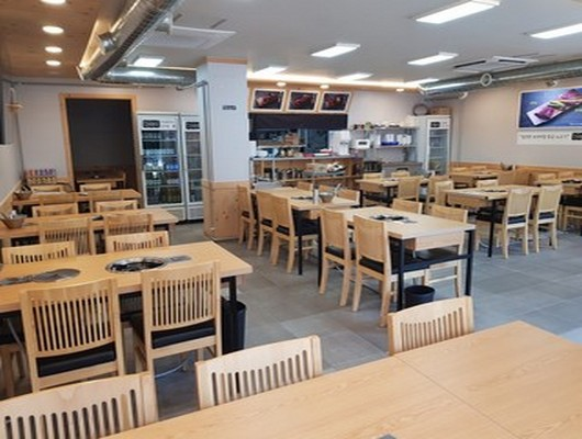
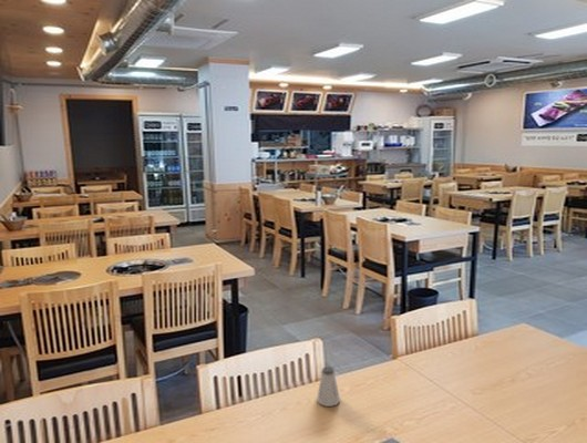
+ saltshaker (328, 384)
